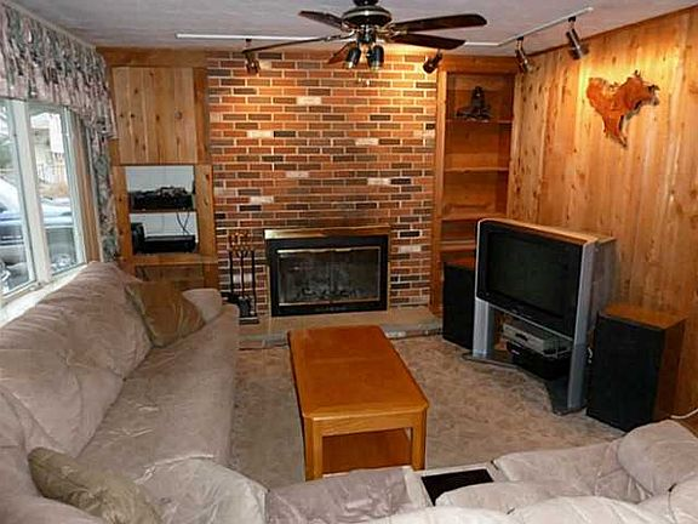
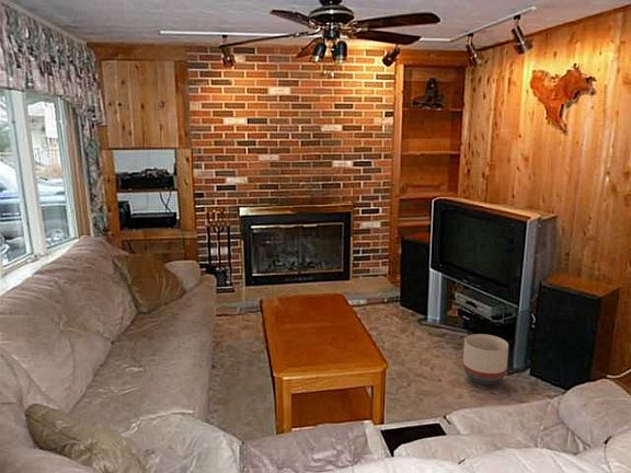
+ planter (484, 361)
